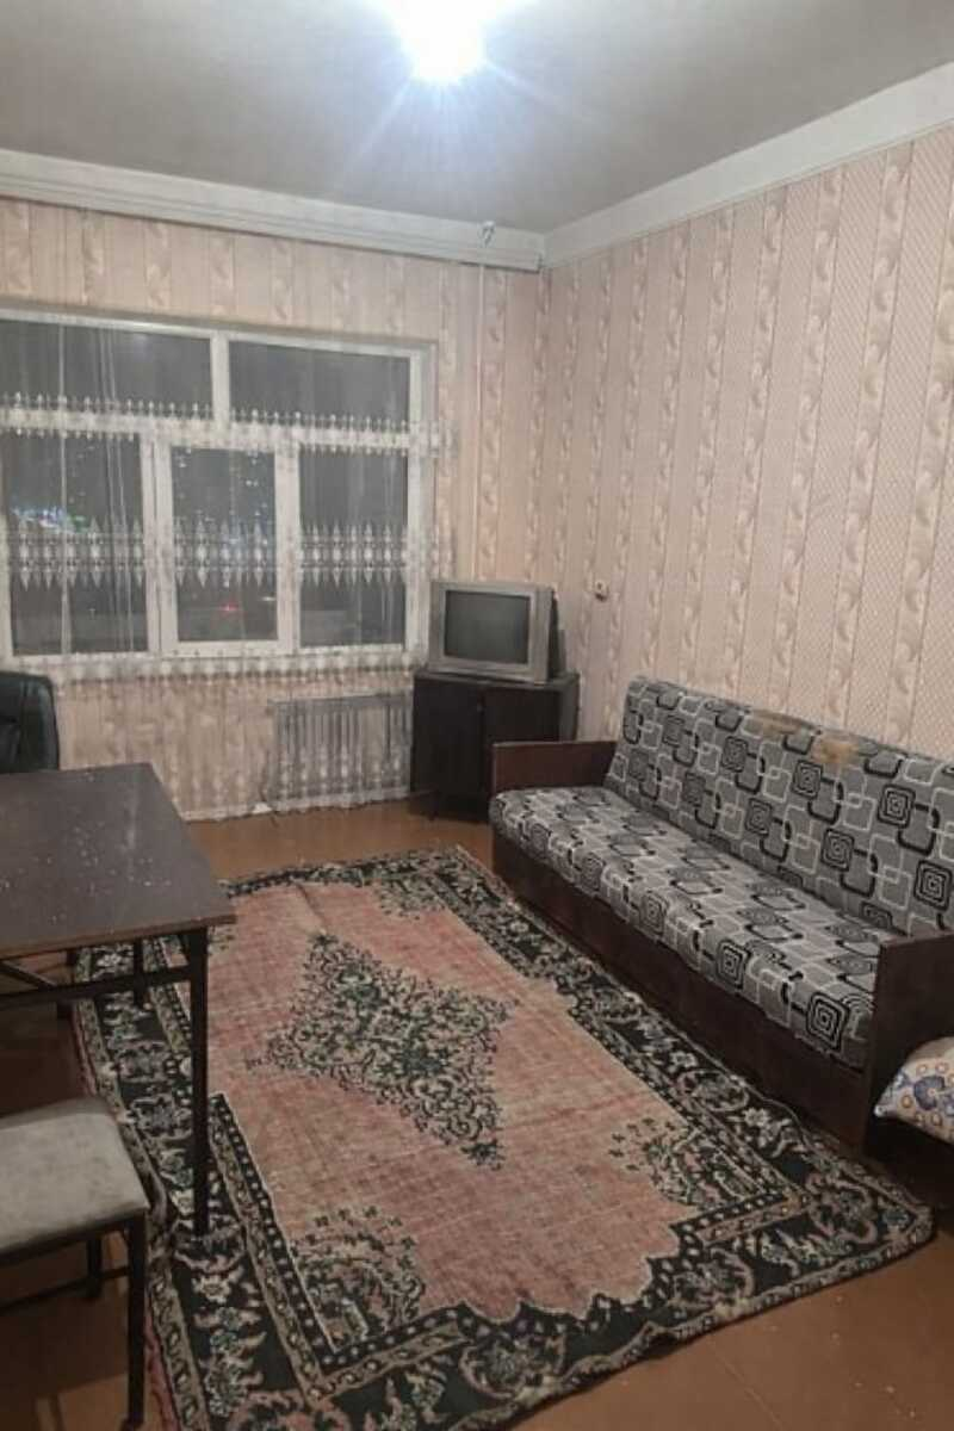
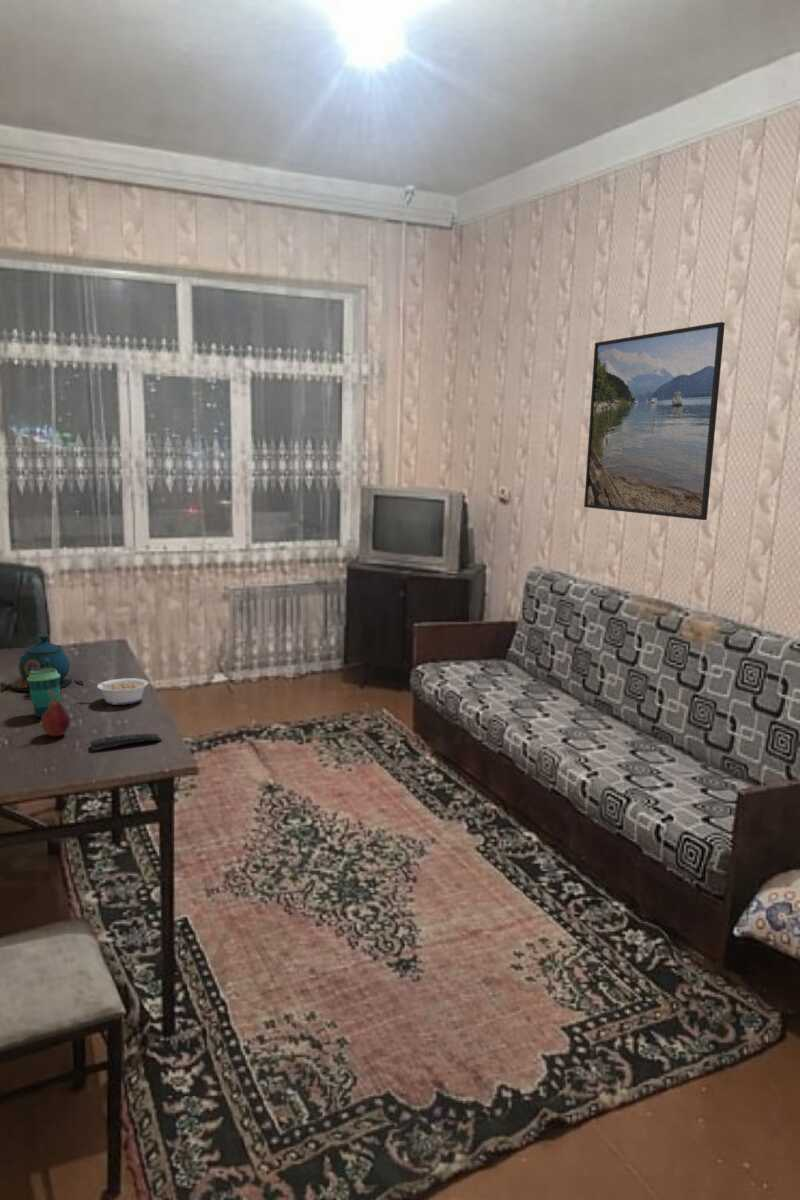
+ legume (121, 690)
+ fruit (55, 712)
+ remote control (127, 740)
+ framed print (646, 424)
+ cup (44, 692)
+ teapot (41, 659)
